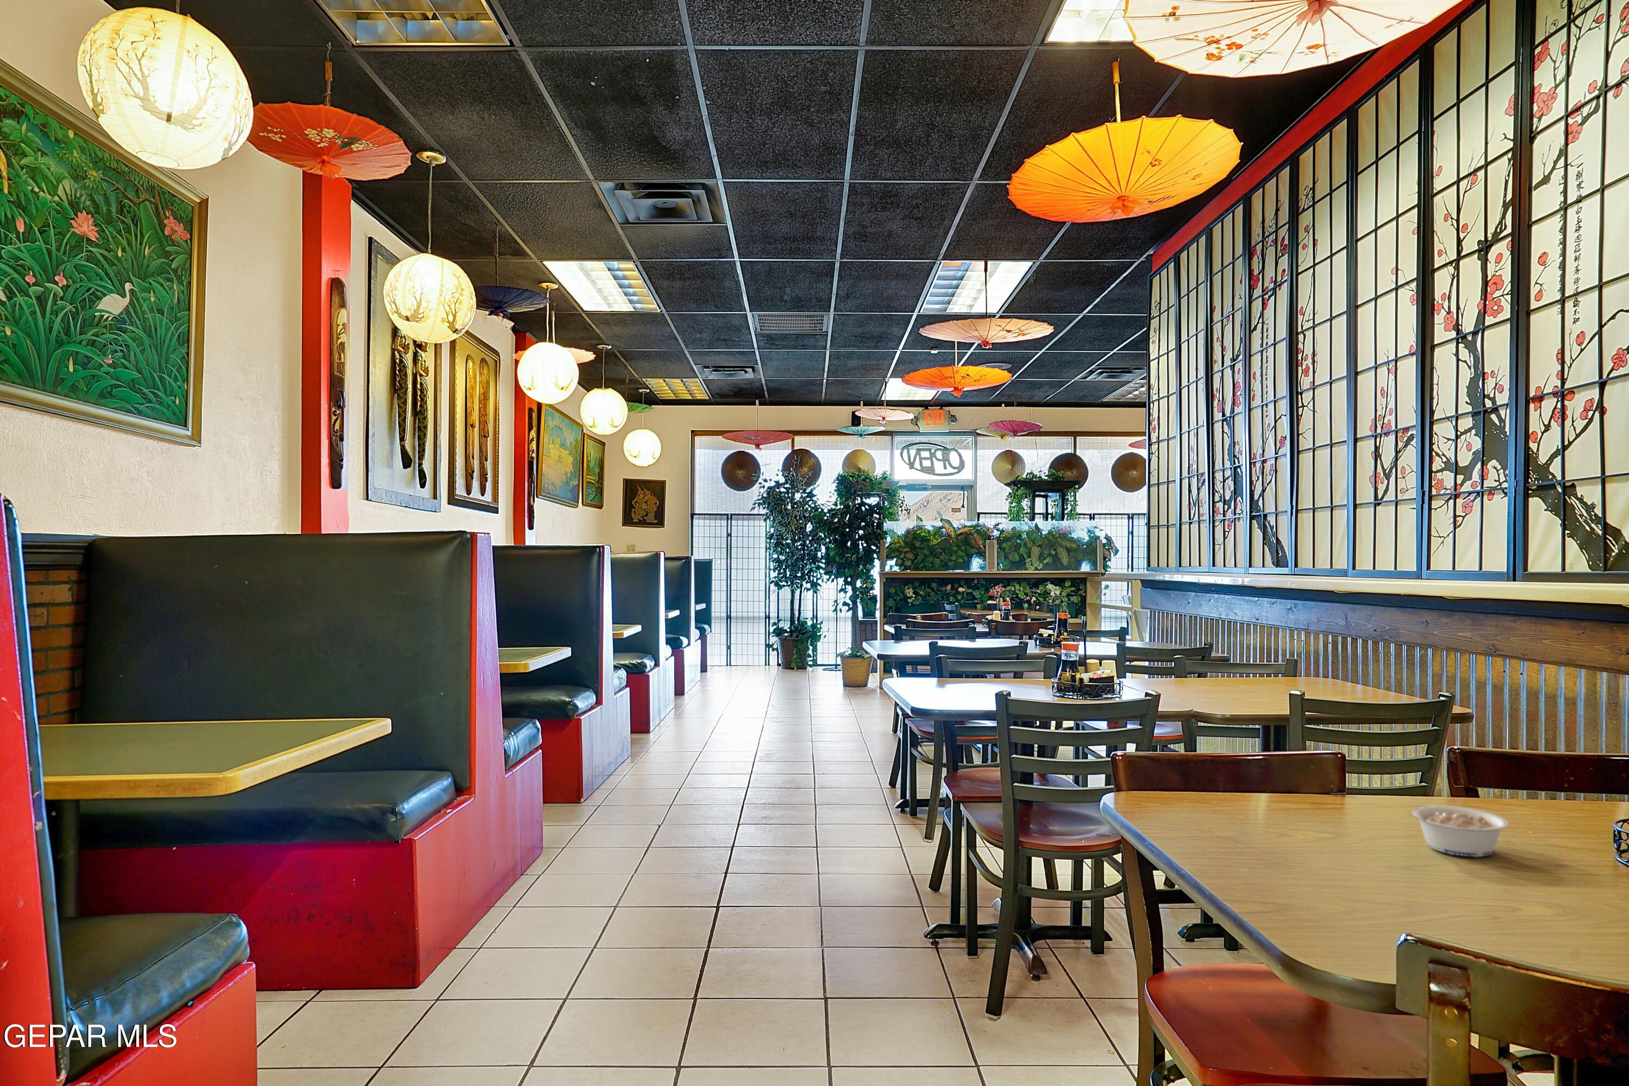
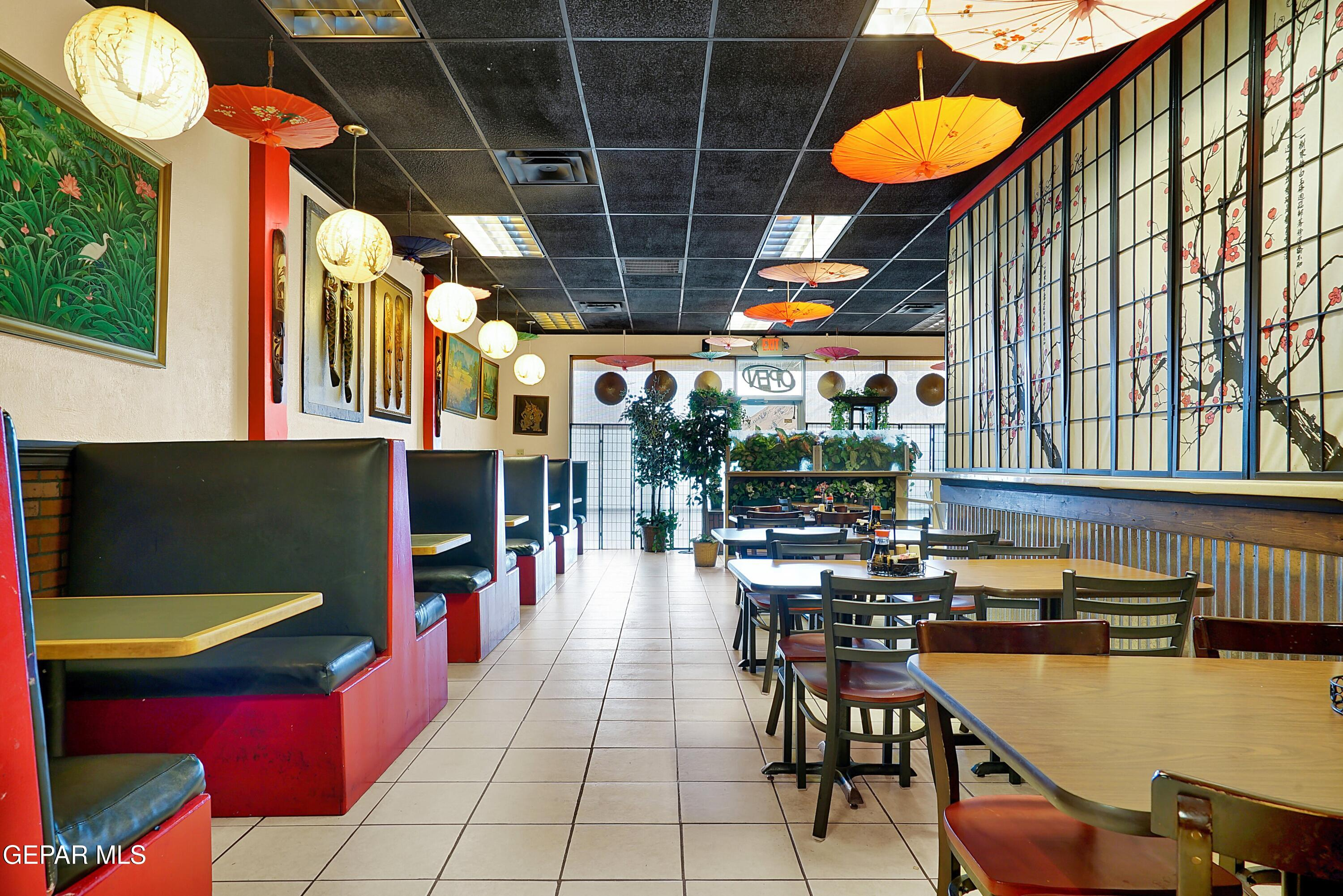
- legume (1458, 830)
